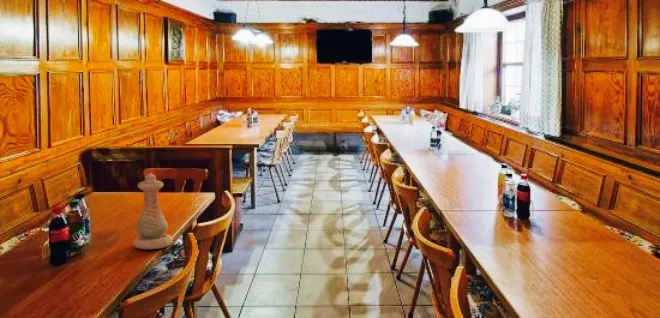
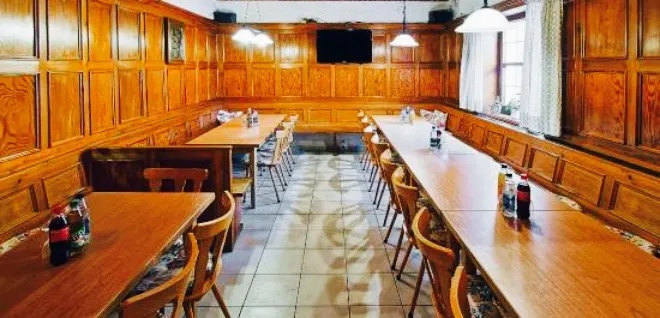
- vase (152, 209)
